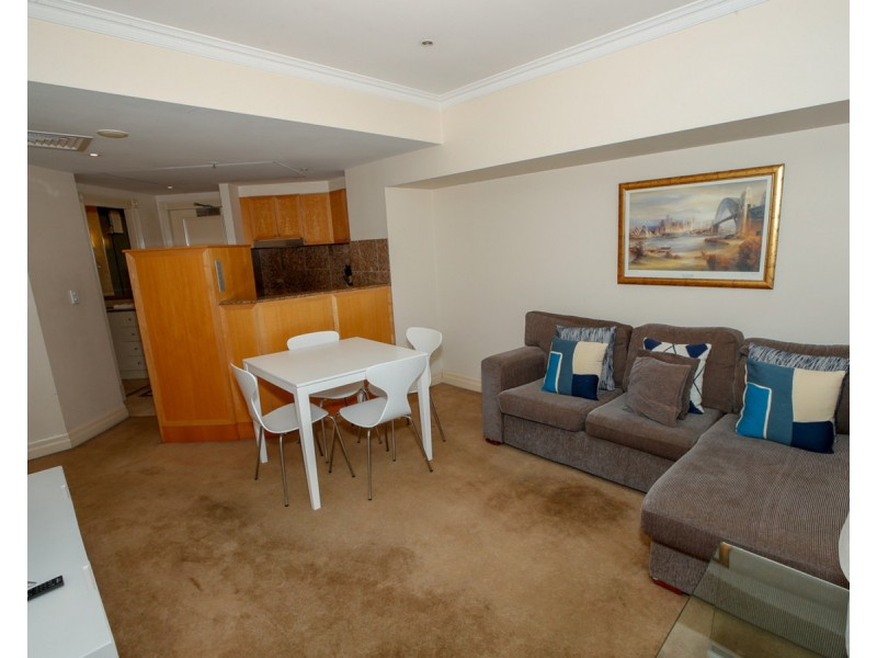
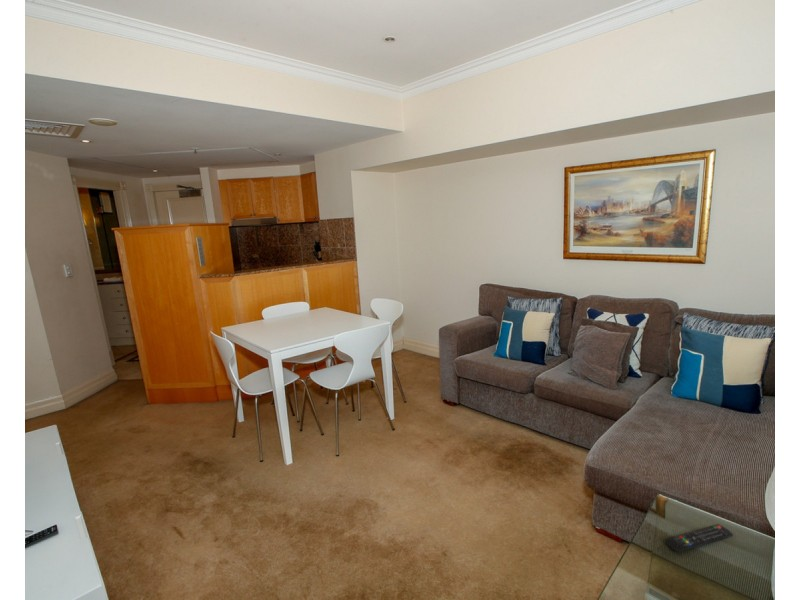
+ remote control (699, 538)
